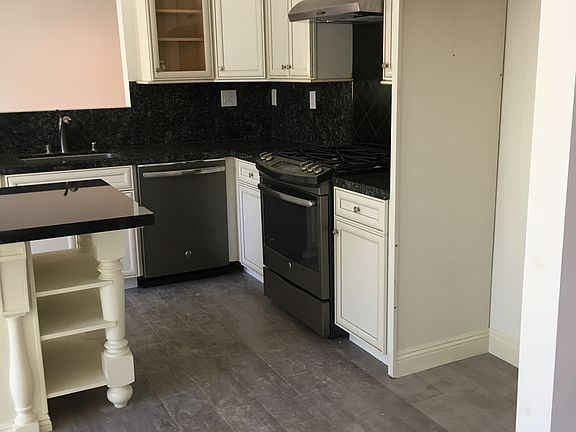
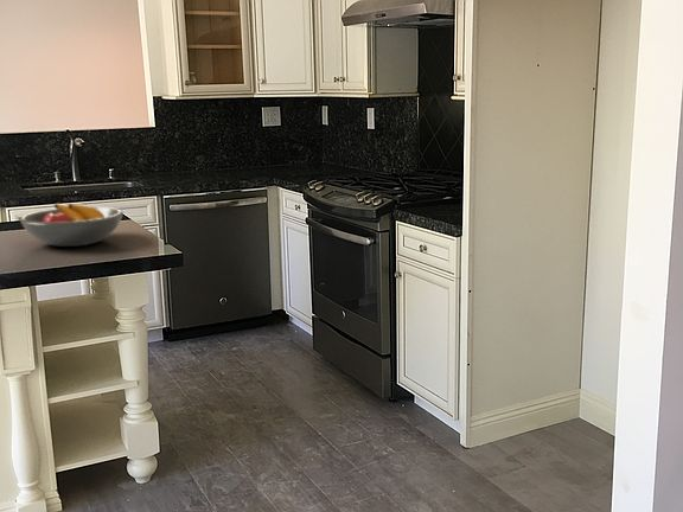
+ fruit bowl (72, 224)
